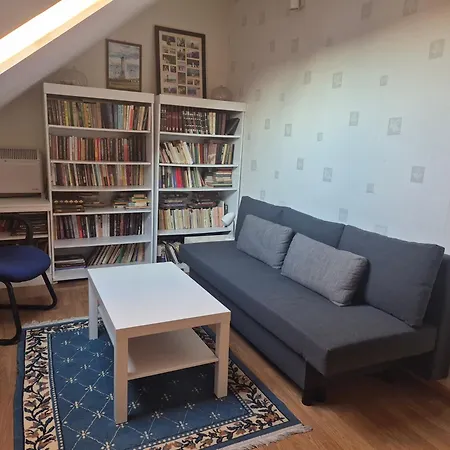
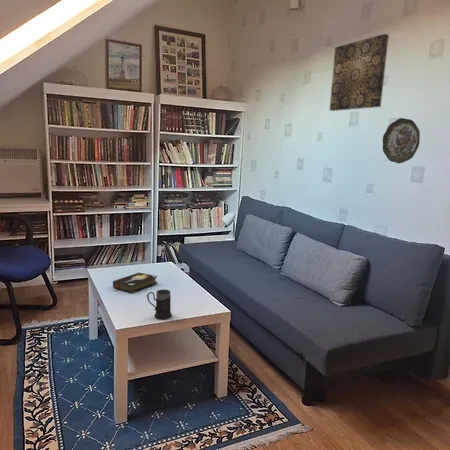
+ mug (159, 303)
+ hardback book (135, 281)
+ wall art (356, 75)
+ decorative plate (401, 141)
